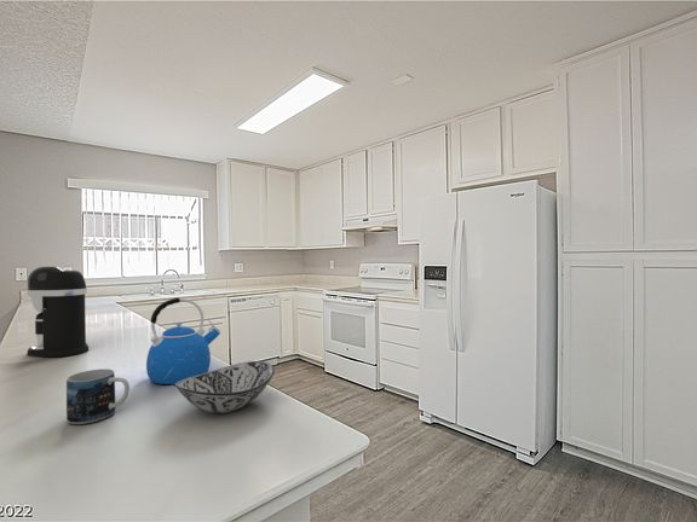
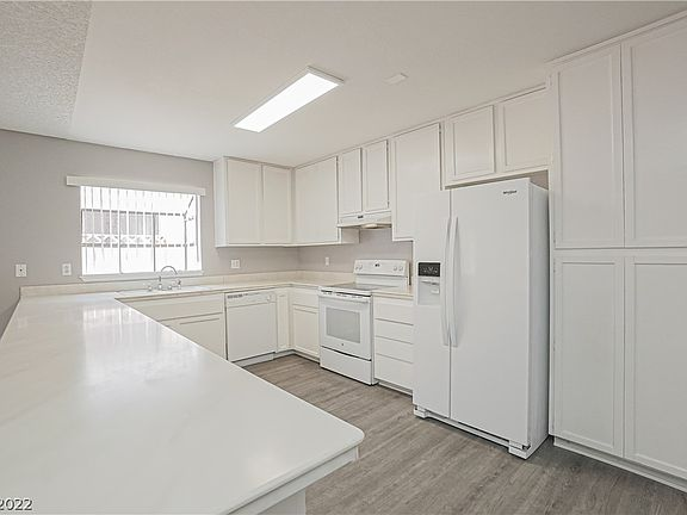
- coffee maker (57, 308)
- mug (100, 395)
- decorative bowl (227, 389)
- kettle (186, 335)
